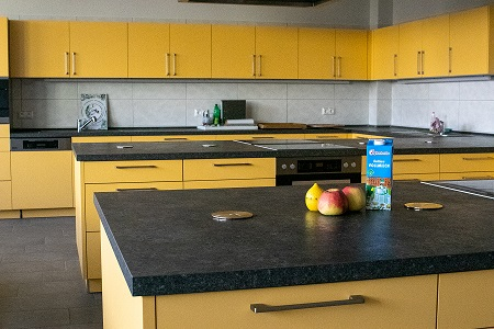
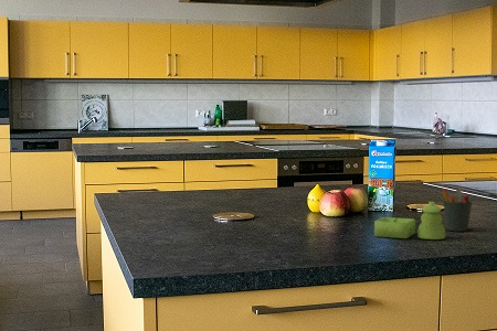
+ pen holder (456, 207)
+ soap dispenser (411, 218)
